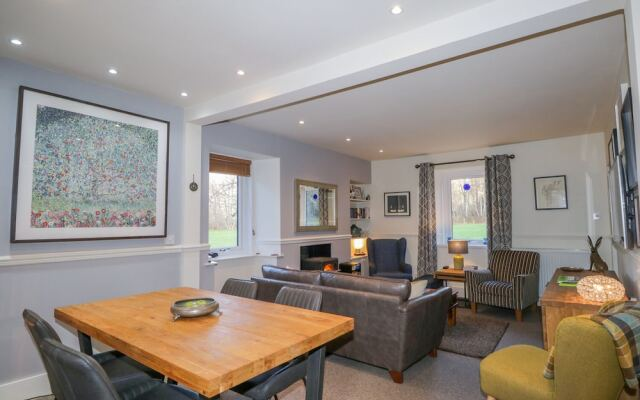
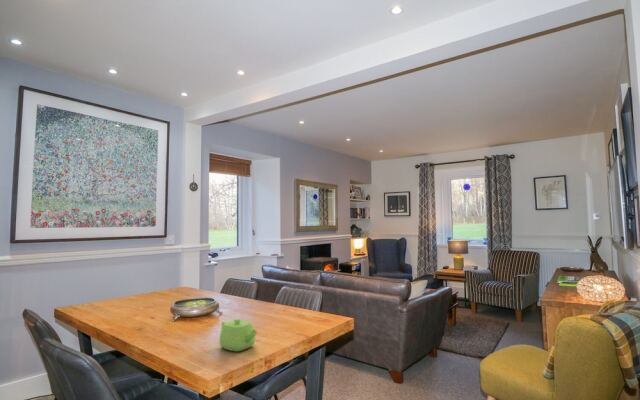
+ teapot (238, 333)
